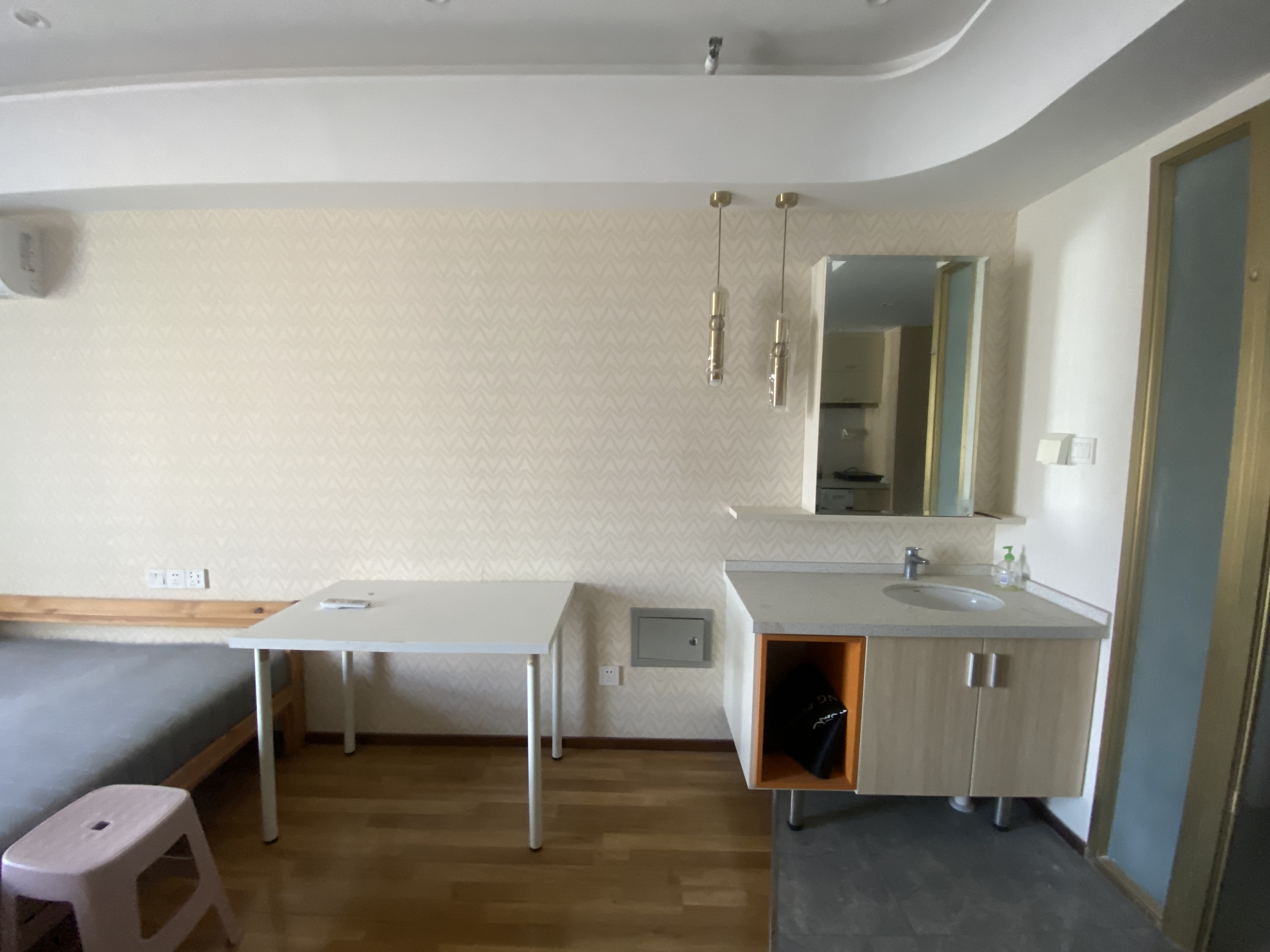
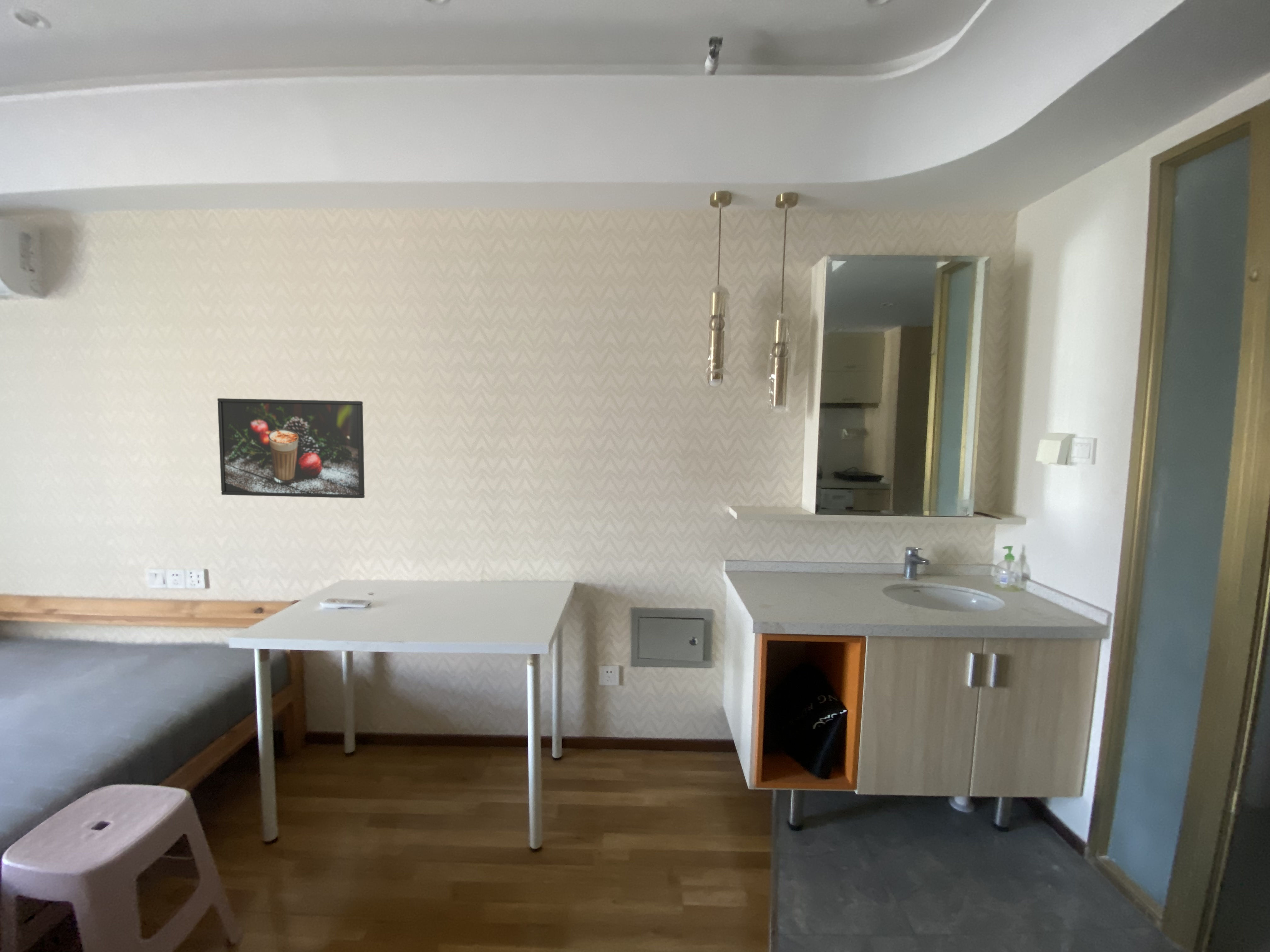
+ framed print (291, 448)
